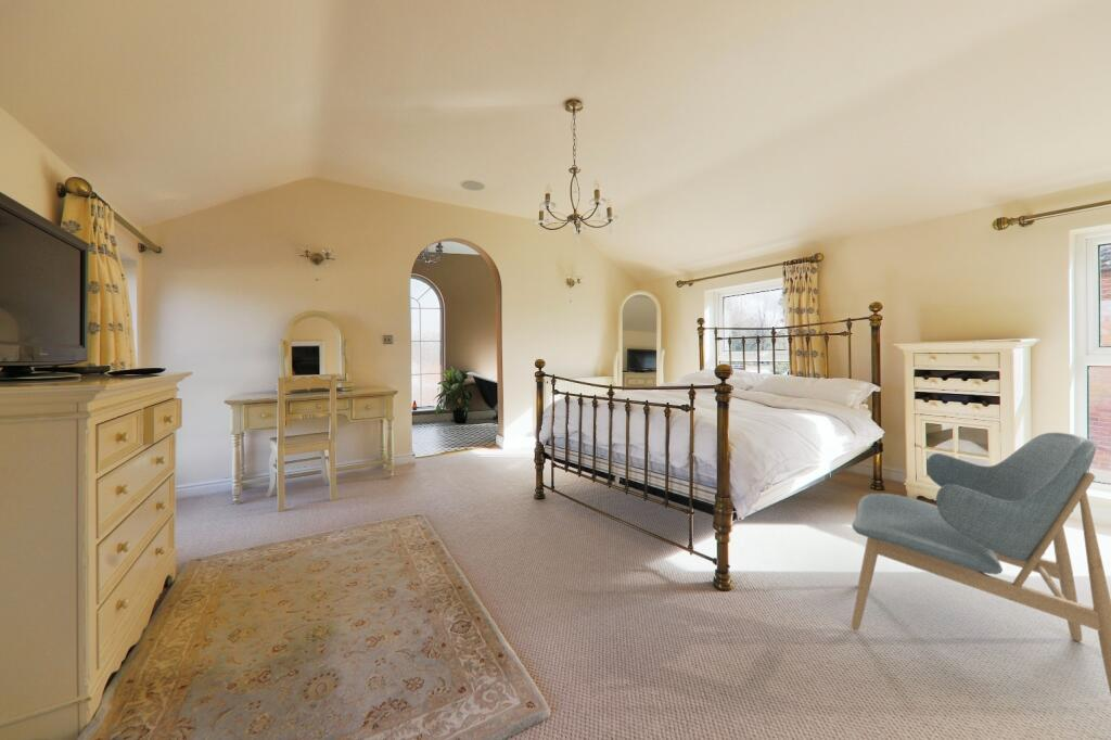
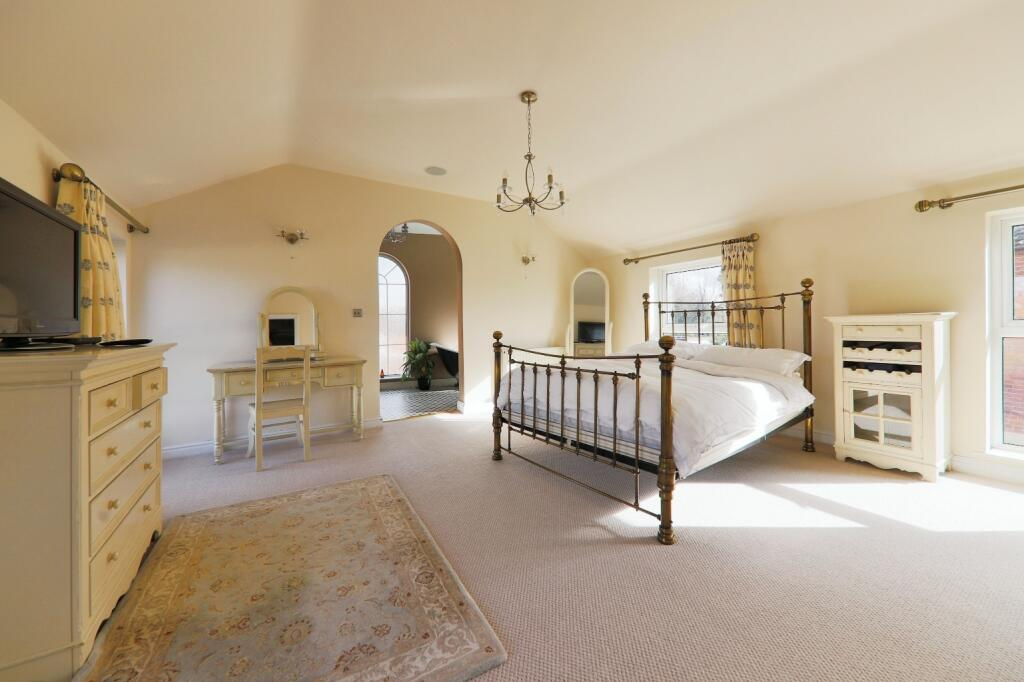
- lounge chair (956, 531)
